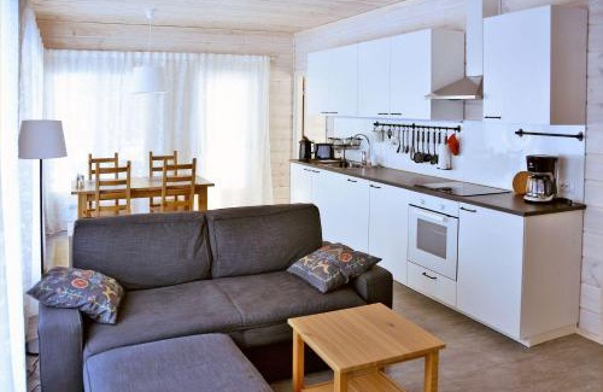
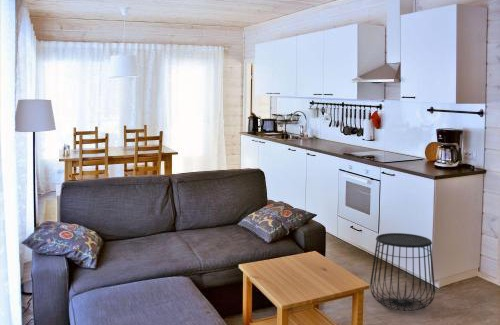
+ side table (406, 271)
